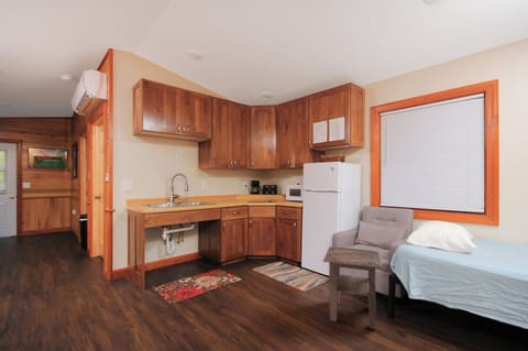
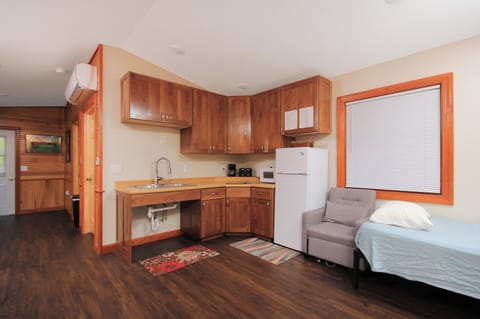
- side table (352, 284)
